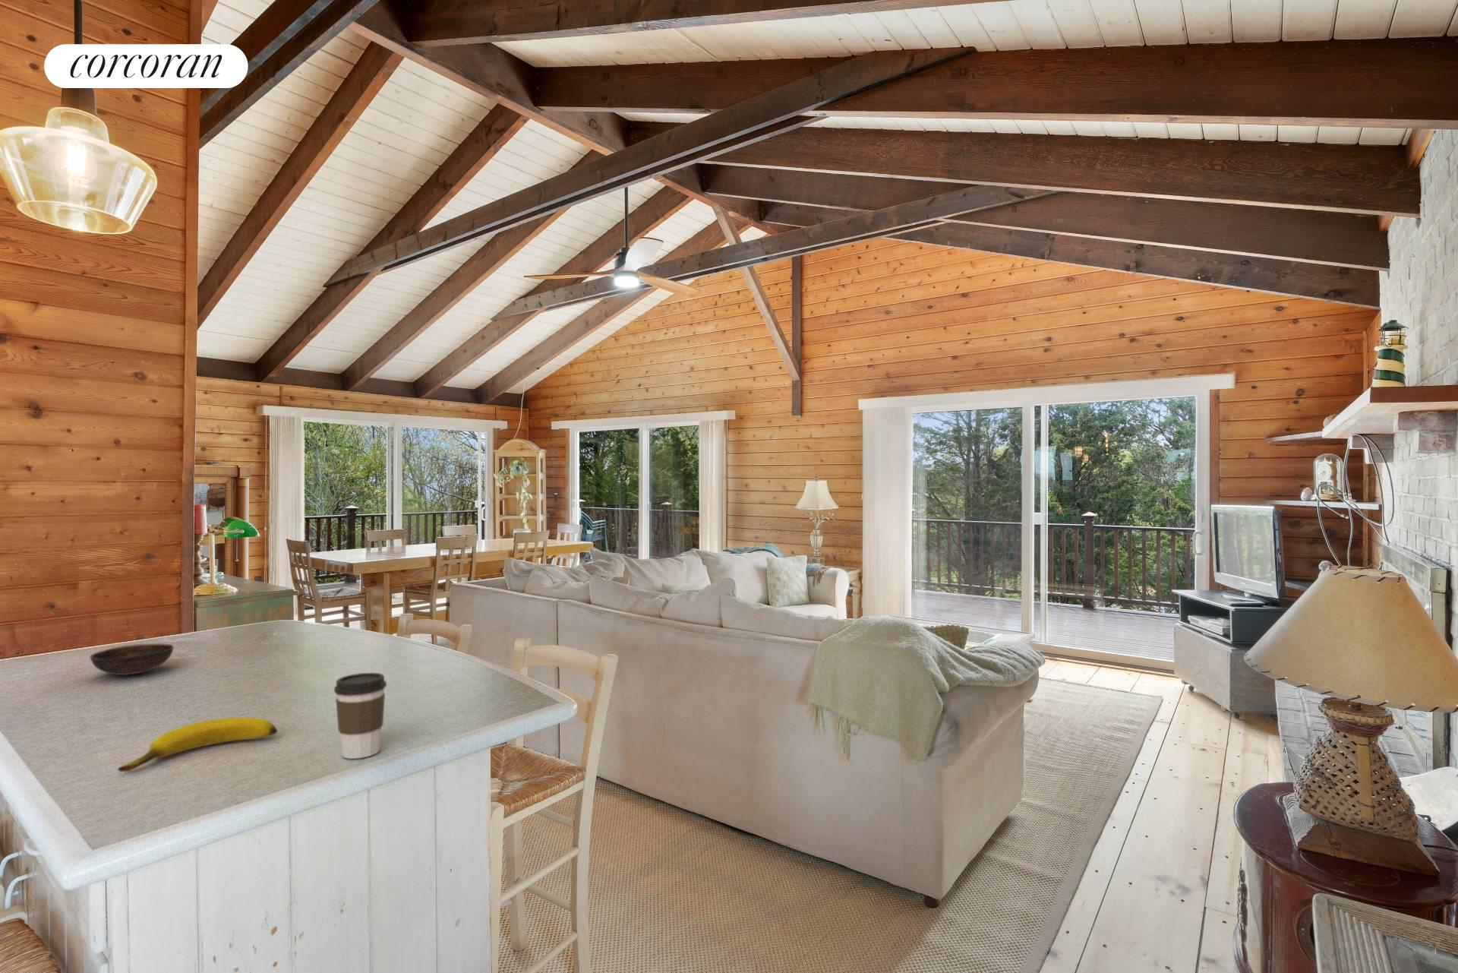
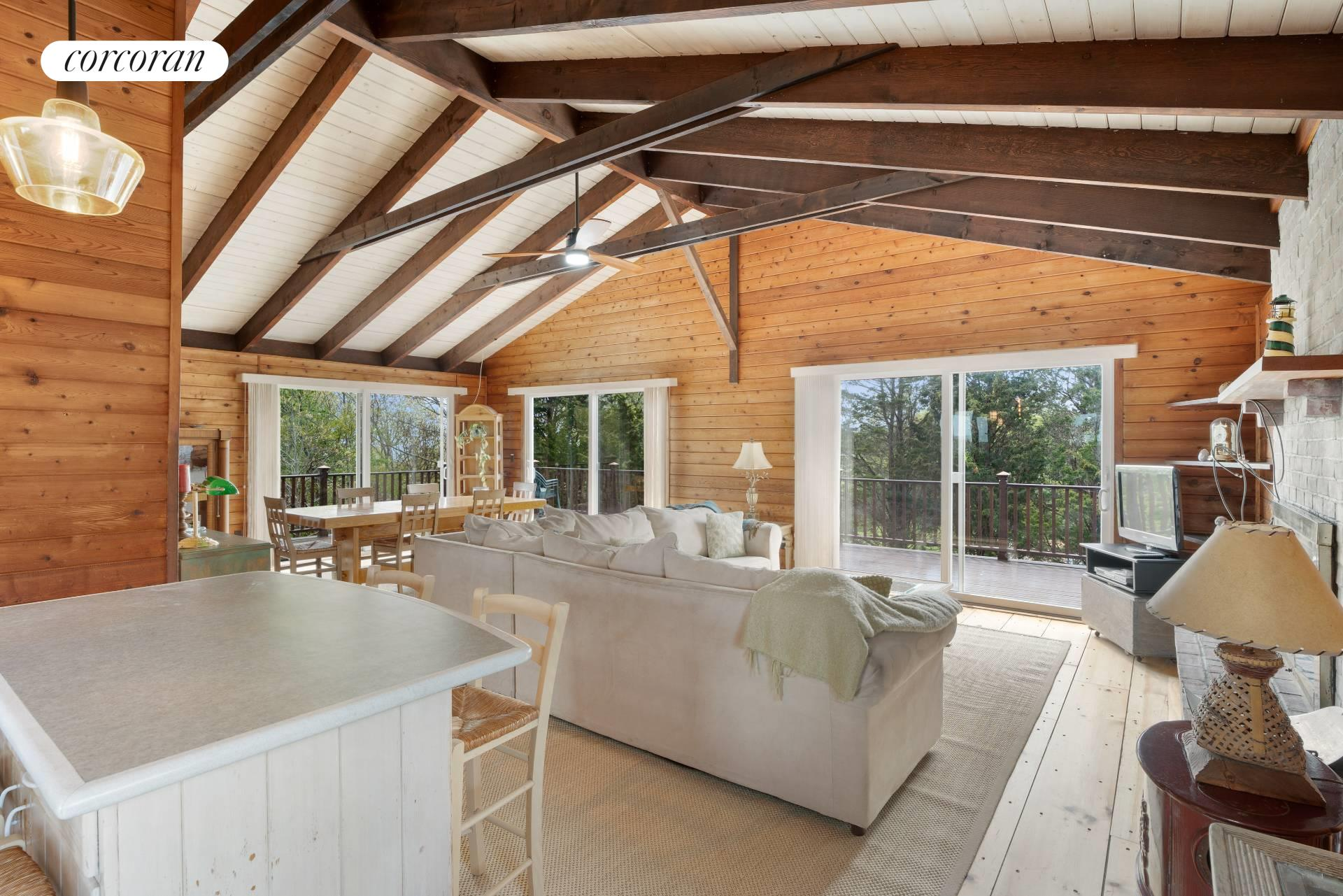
- bowl (132, 661)
- banana (201, 737)
- coffee cup (360, 715)
